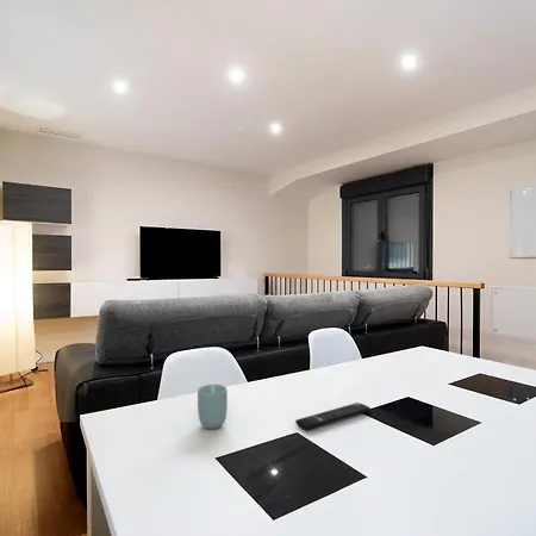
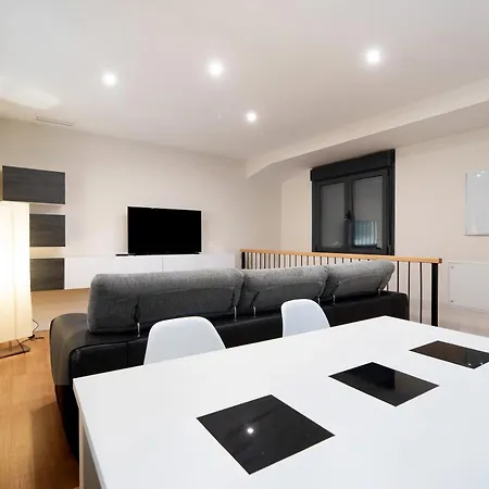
- cup (212, 406)
- remote control (335, 416)
